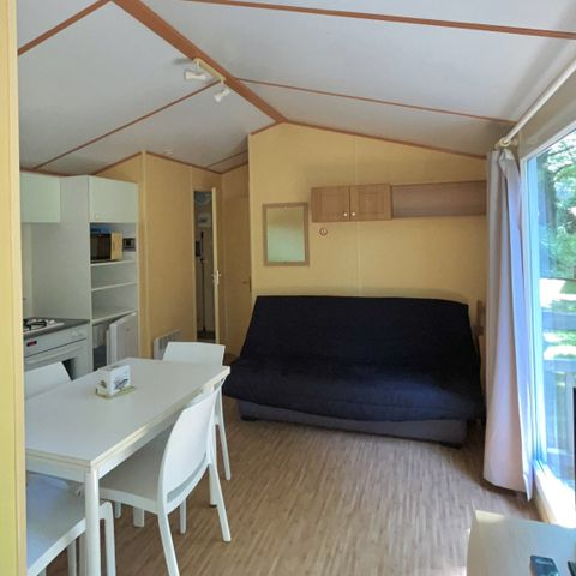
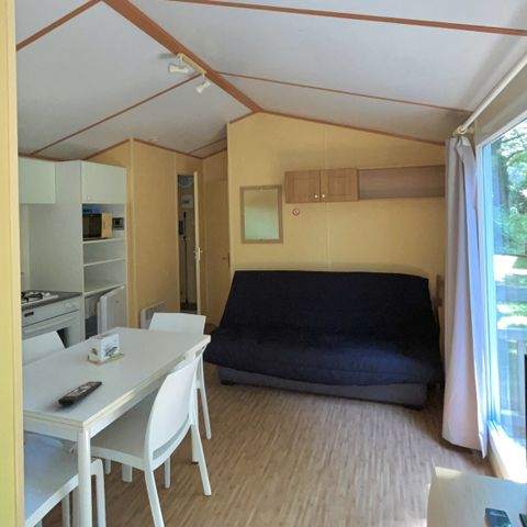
+ remote control (81, 392)
